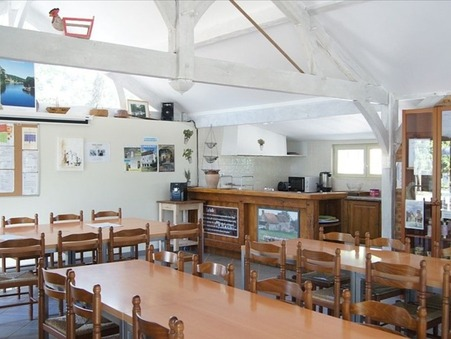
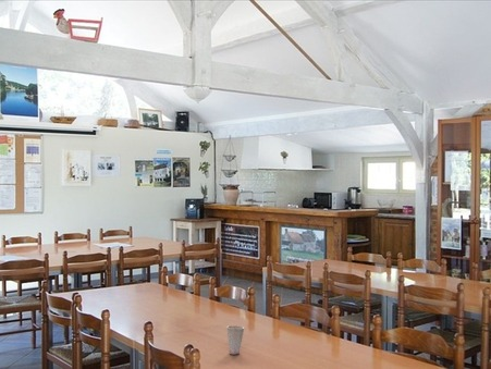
+ cup (235, 339)
